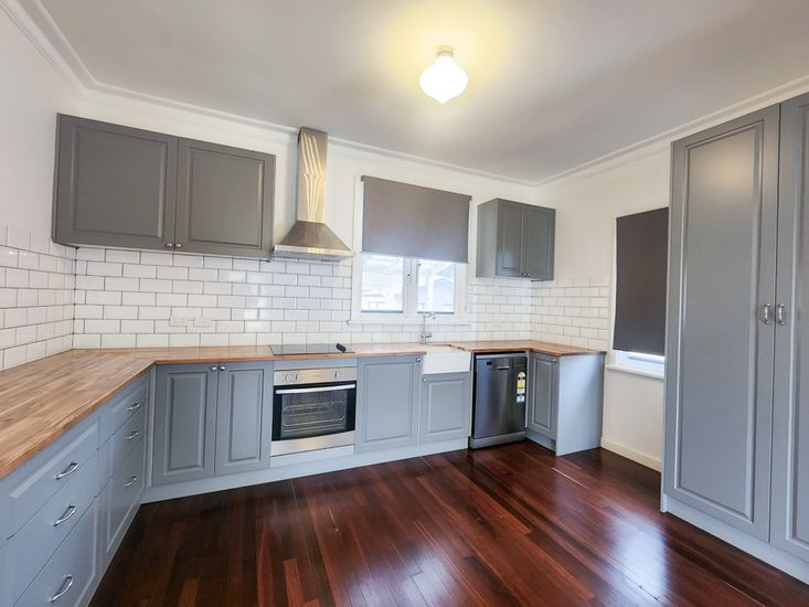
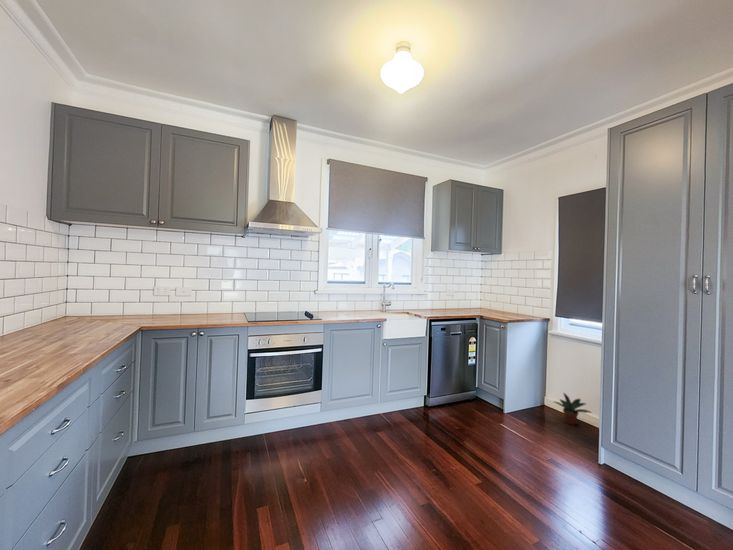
+ potted plant (570, 409)
